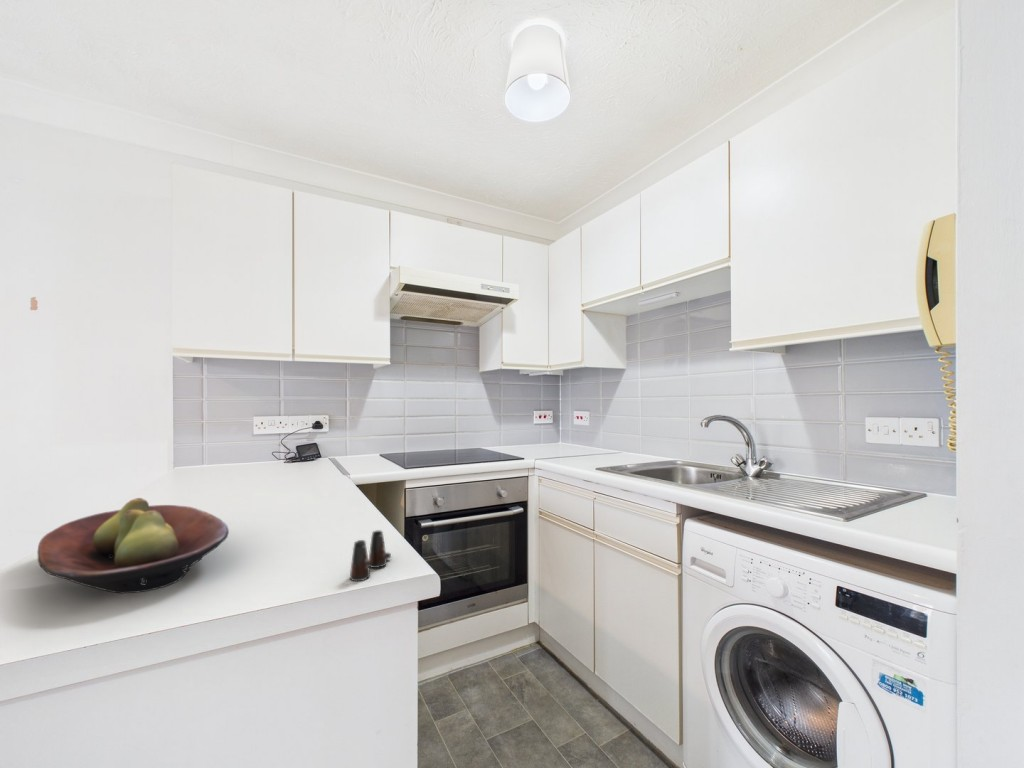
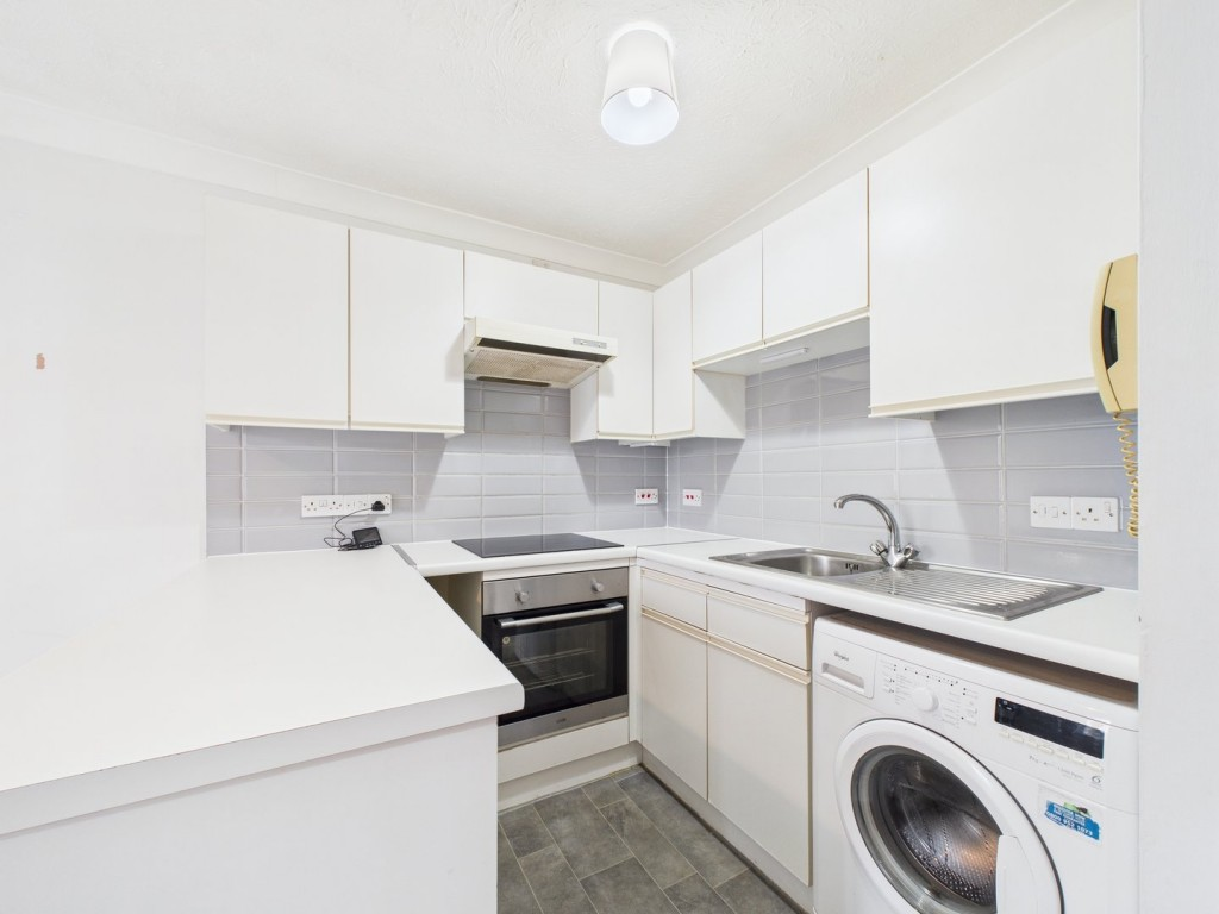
- fruit bowl (137, 535)
- salt shaker (372, 551)
